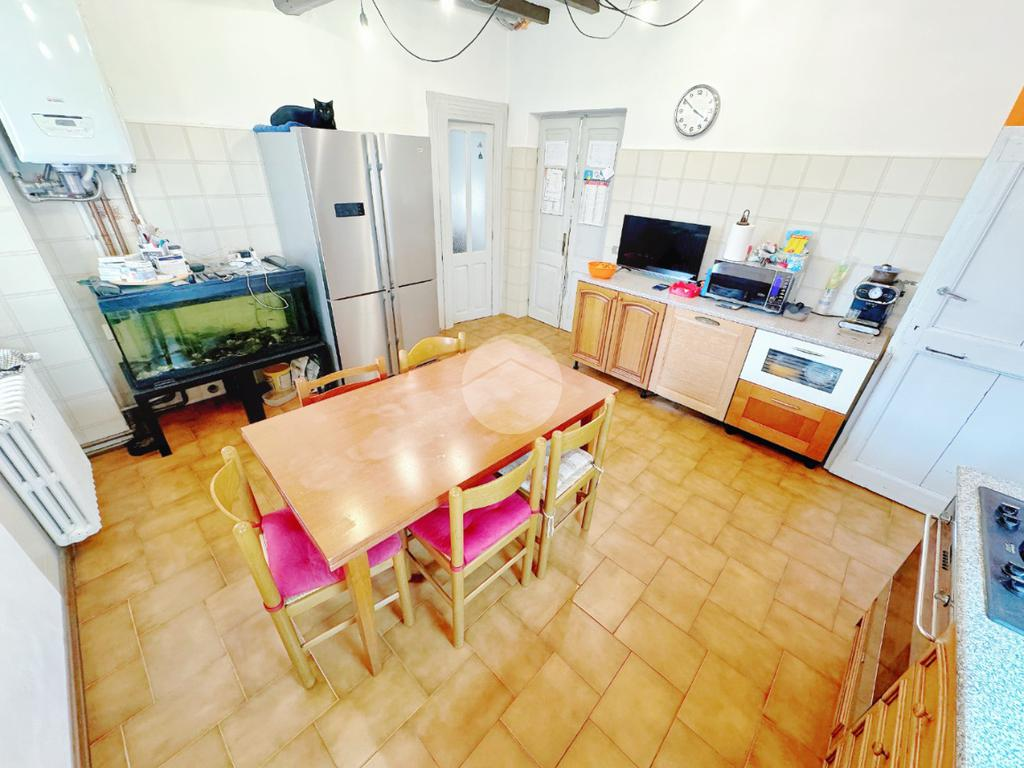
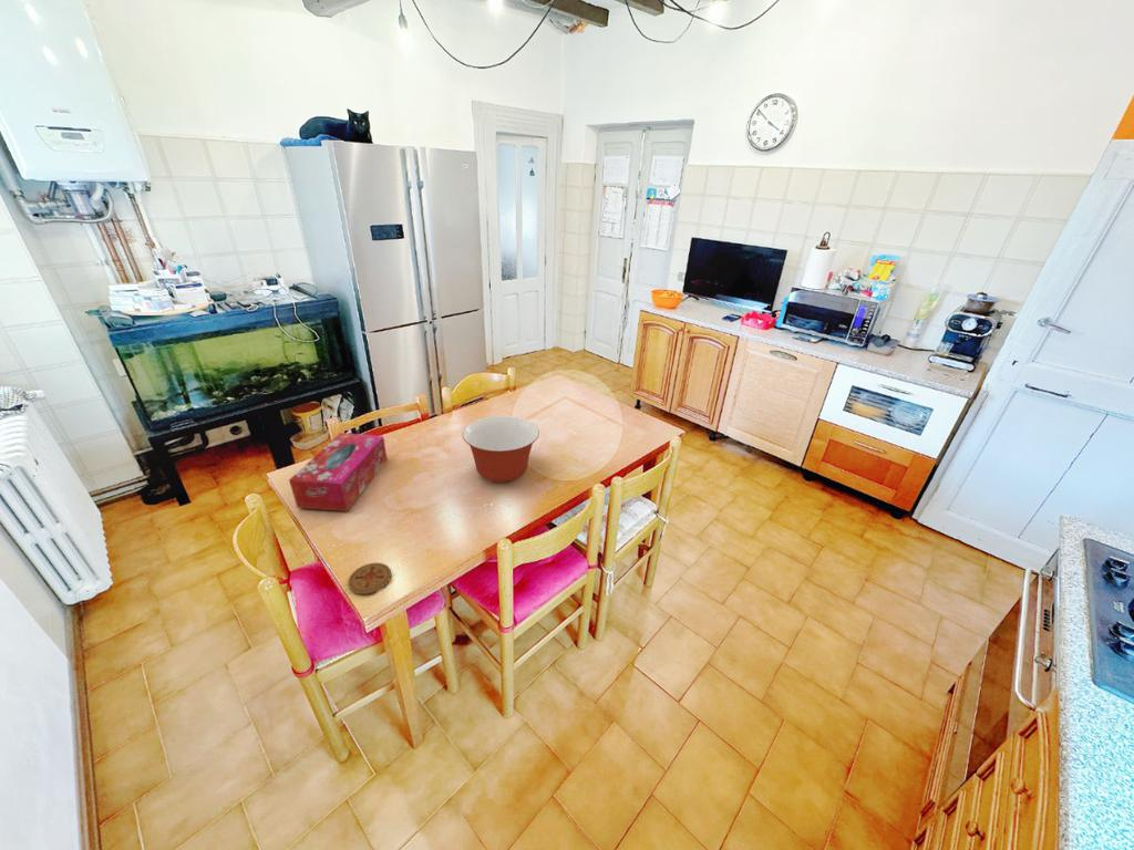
+ coaster (370, 578)
+ tissue box (342, 468)
+ mixing bowl (502, 452)
